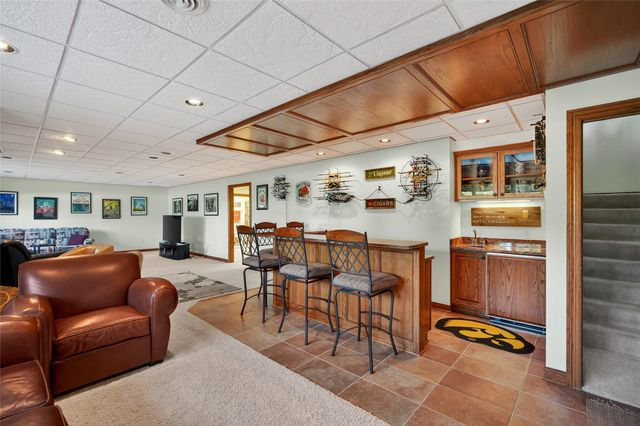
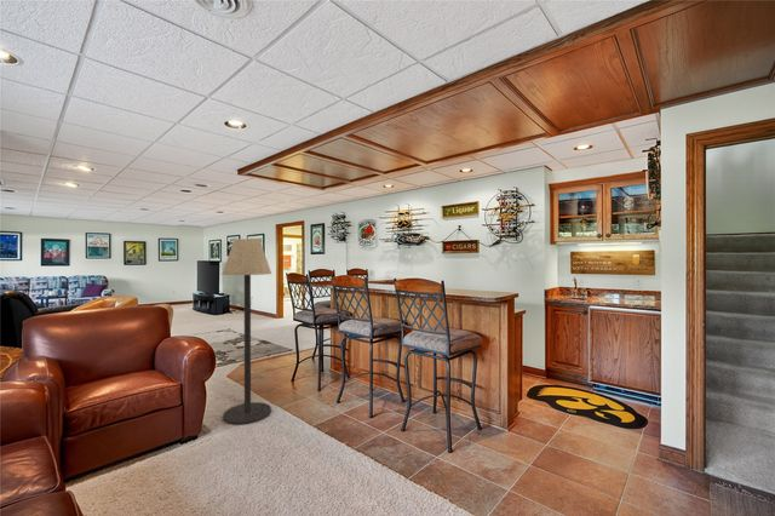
+ floor lamp (247, 326)
